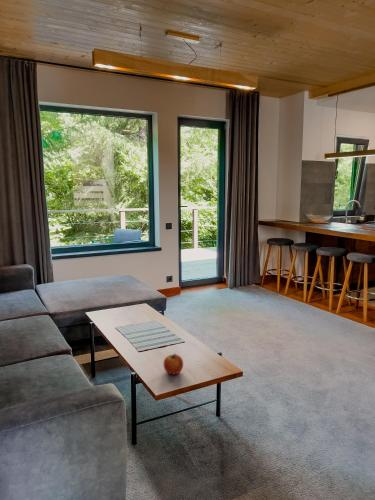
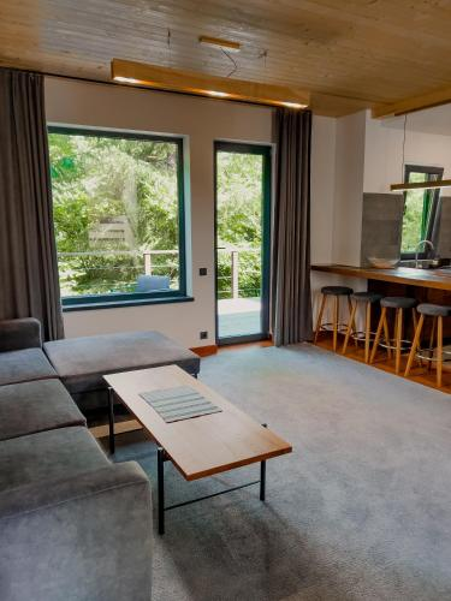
- apple (173, 363)
